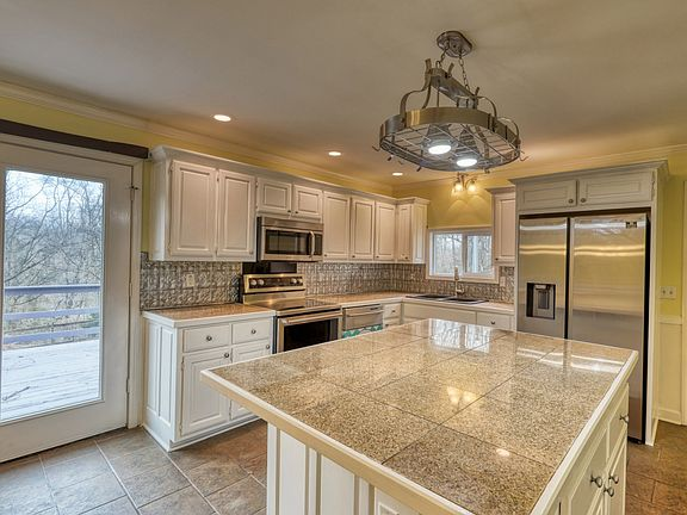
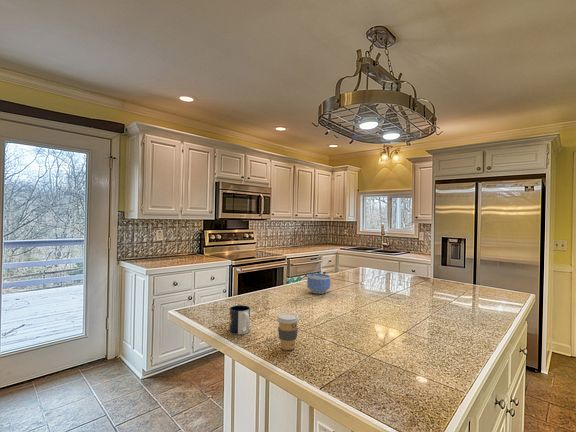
+ bowl (318, 283)
+ coffee cup (287, 331)
+ mug (241, 320)
